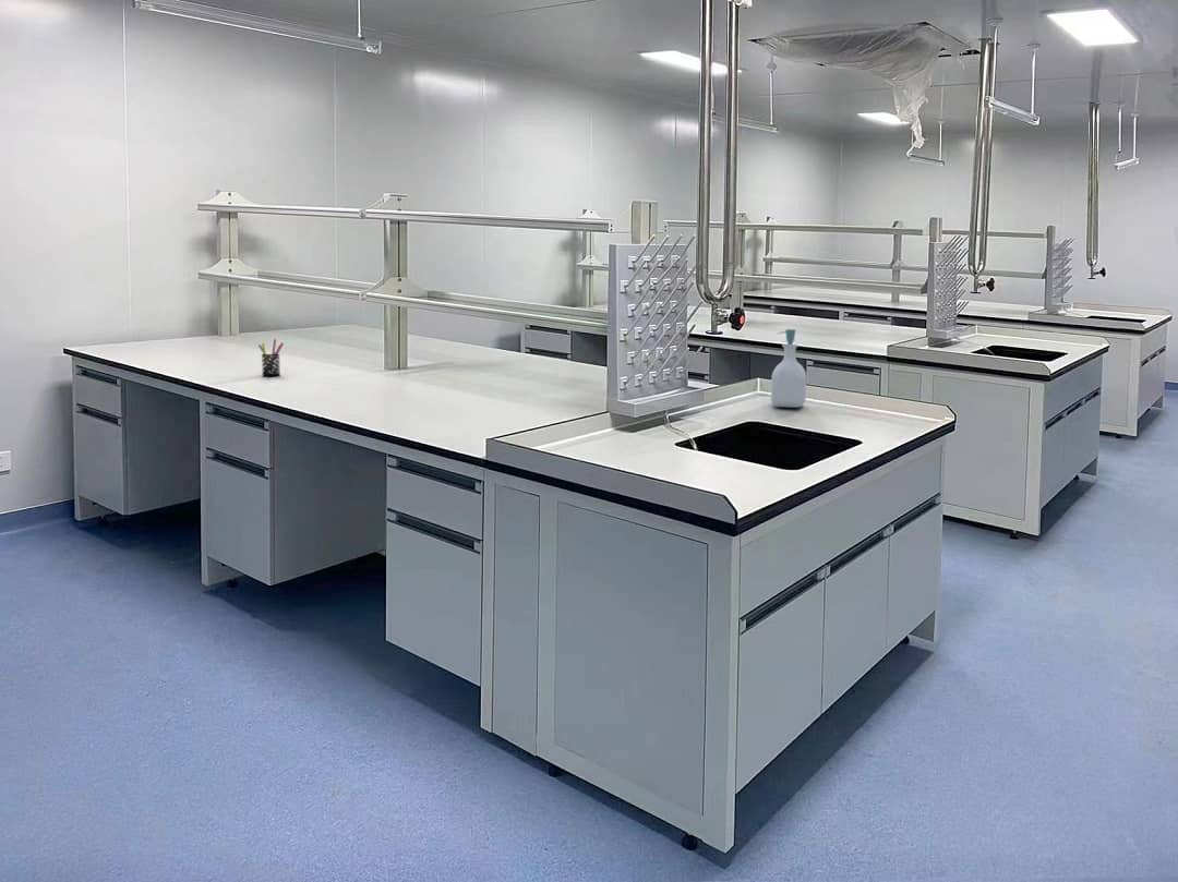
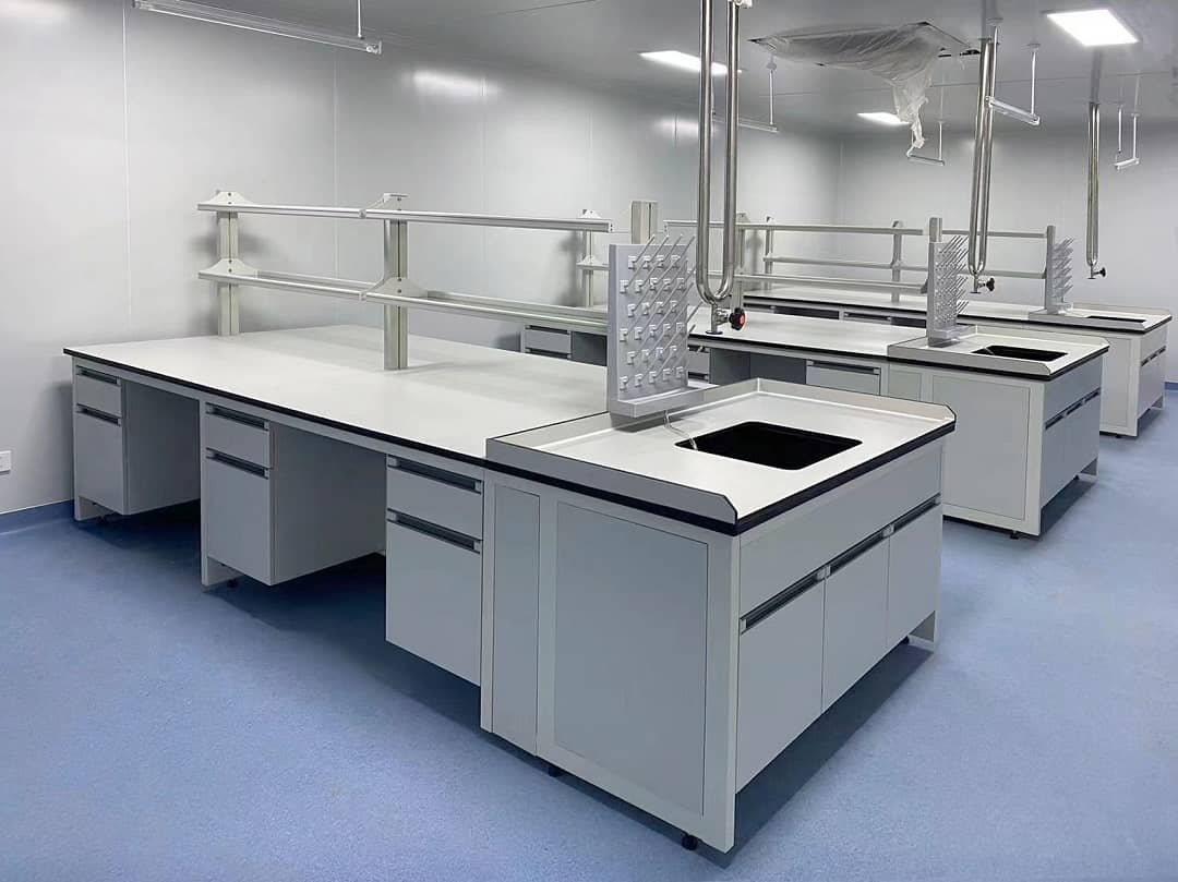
- pen holder (269, 357)
- soap bottle (789, 367)
